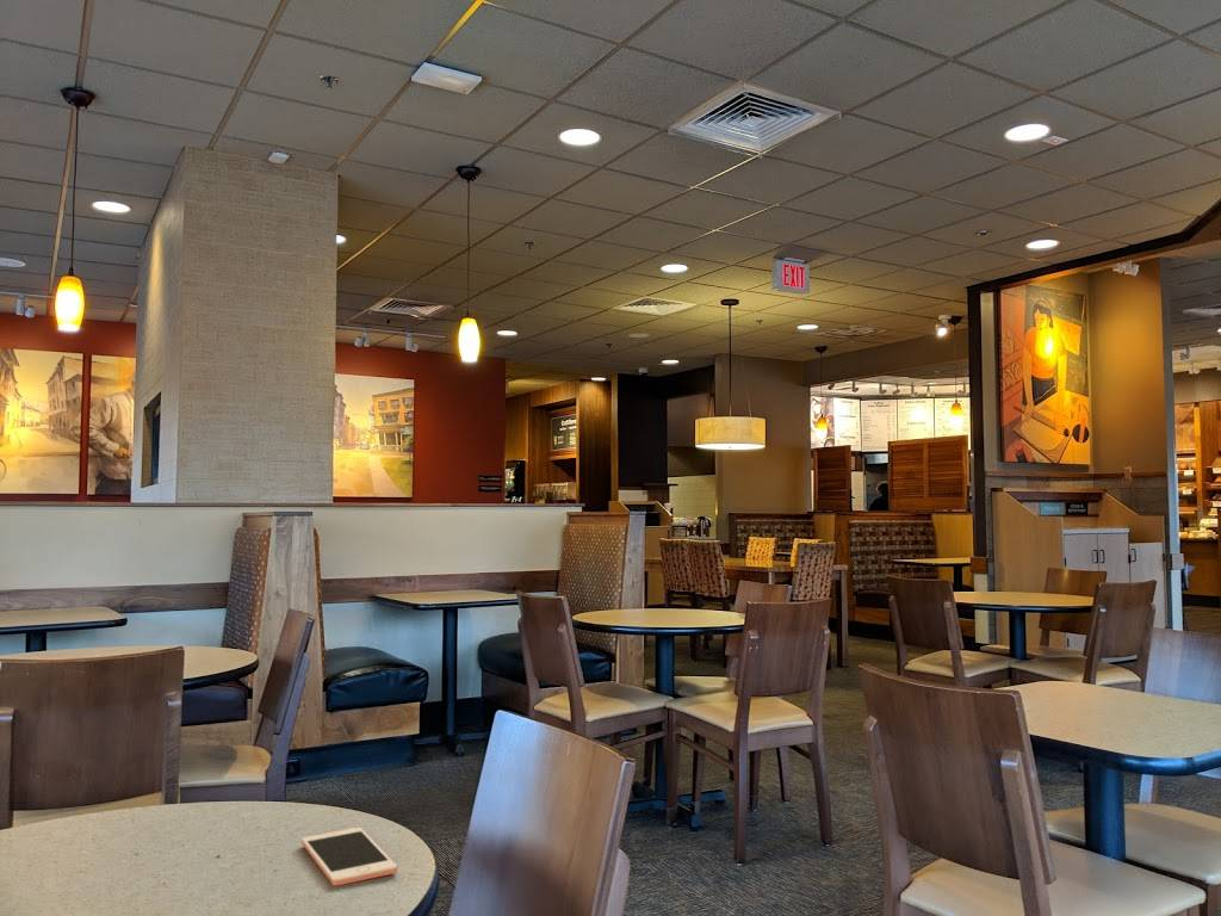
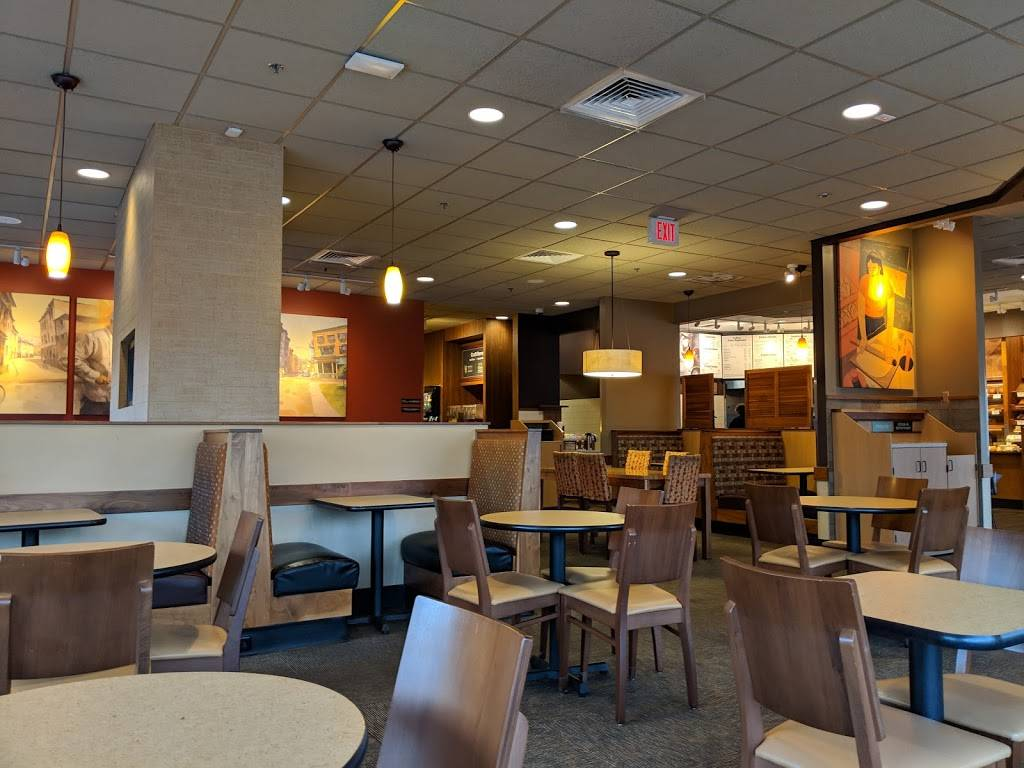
- cell phone (347, 854)
